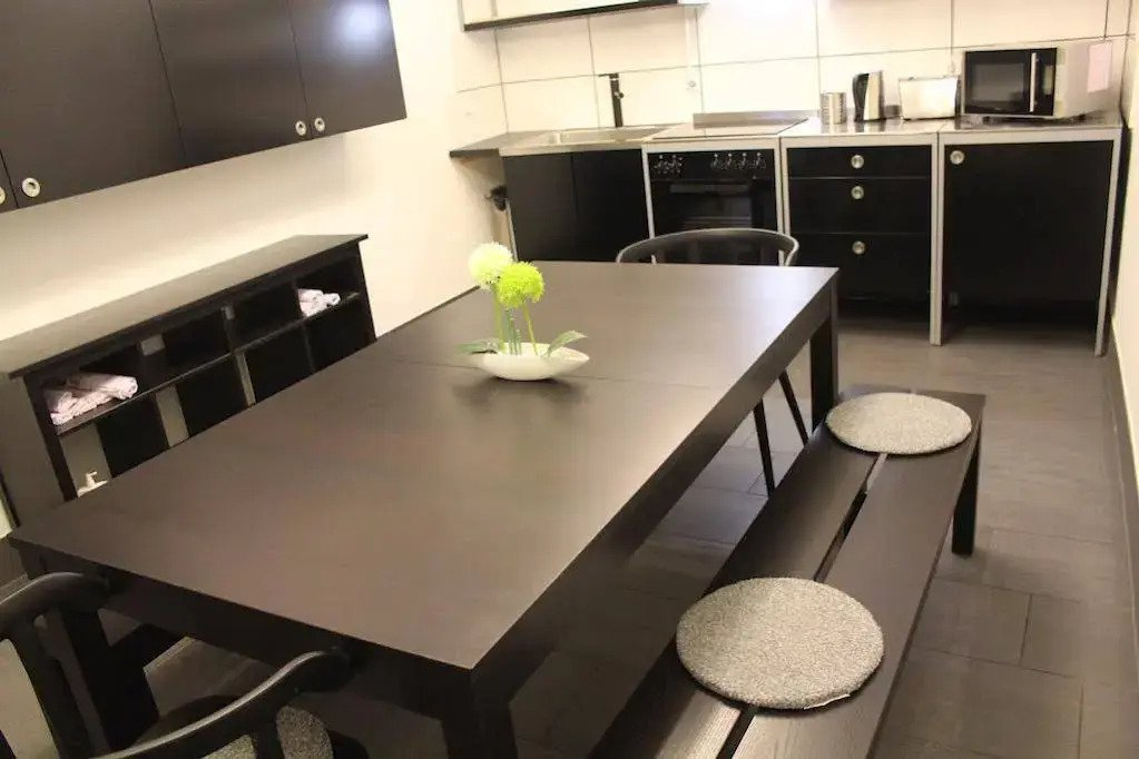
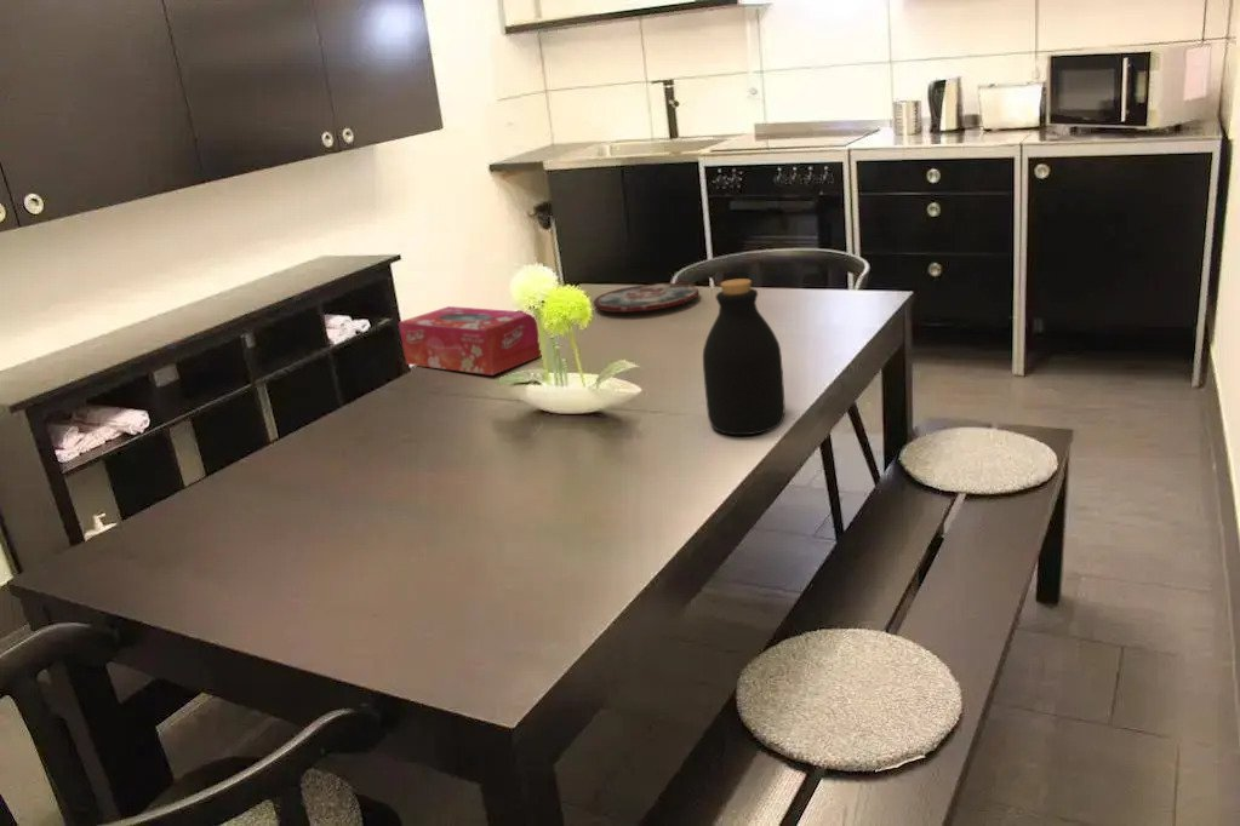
+ plate (645, 297)
+ tissue box (469, 338)
+ bottle (741, 354)
